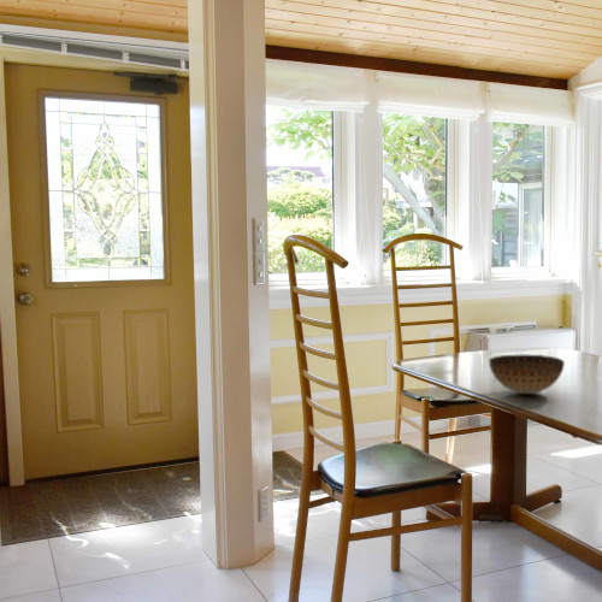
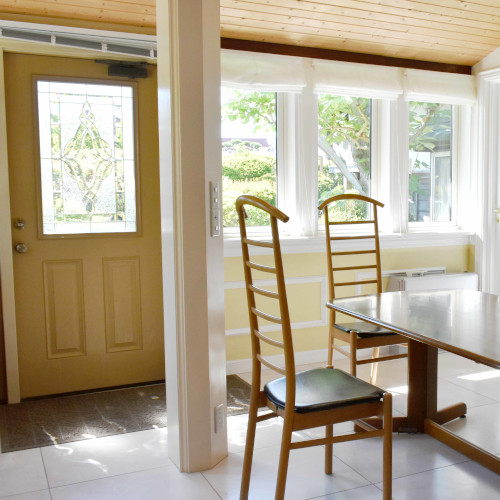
- bowl (525, 376)
